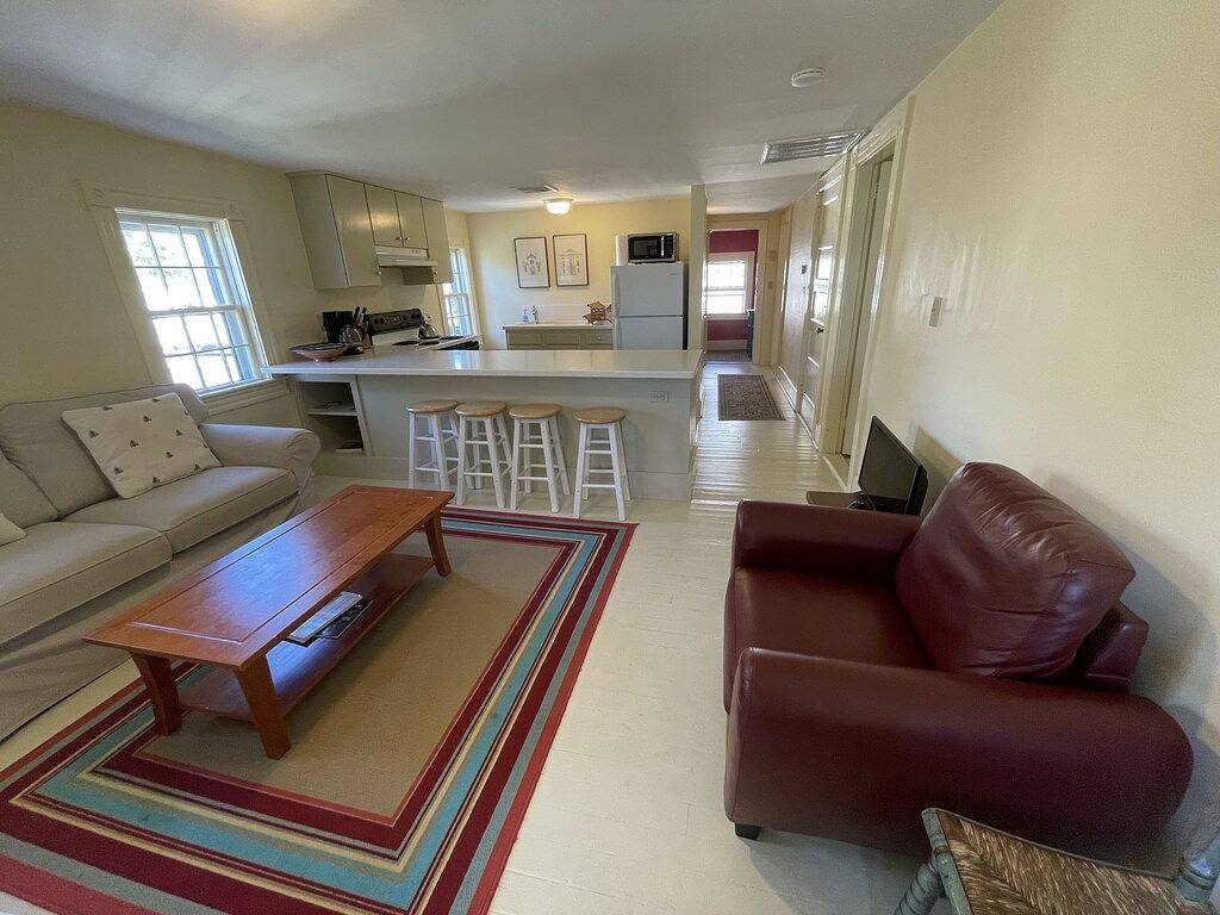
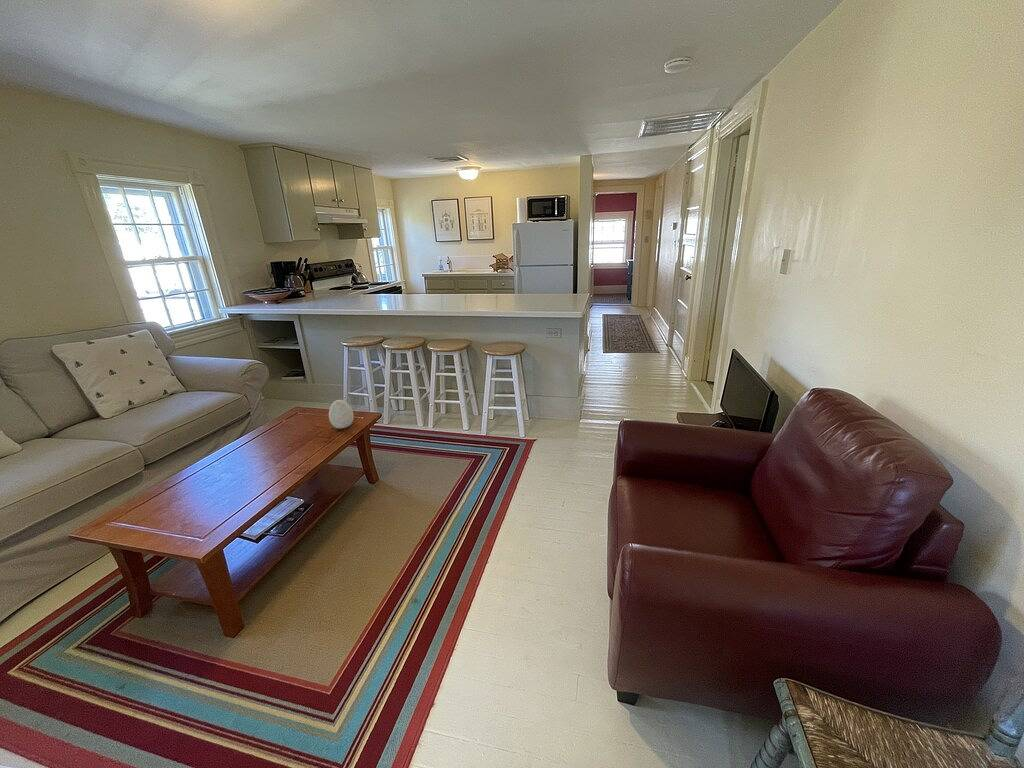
+ decorative egg (340, 413)
